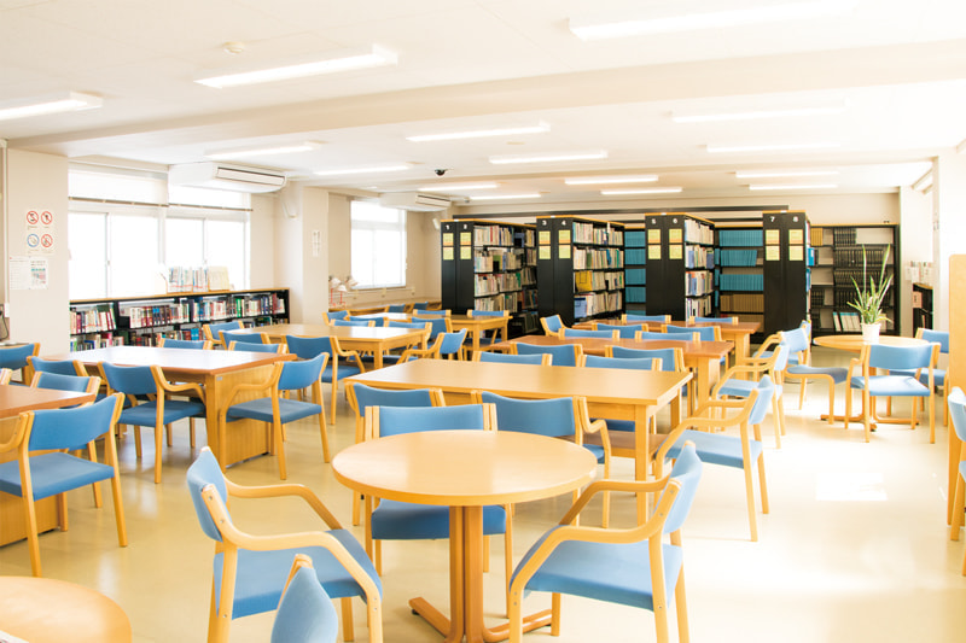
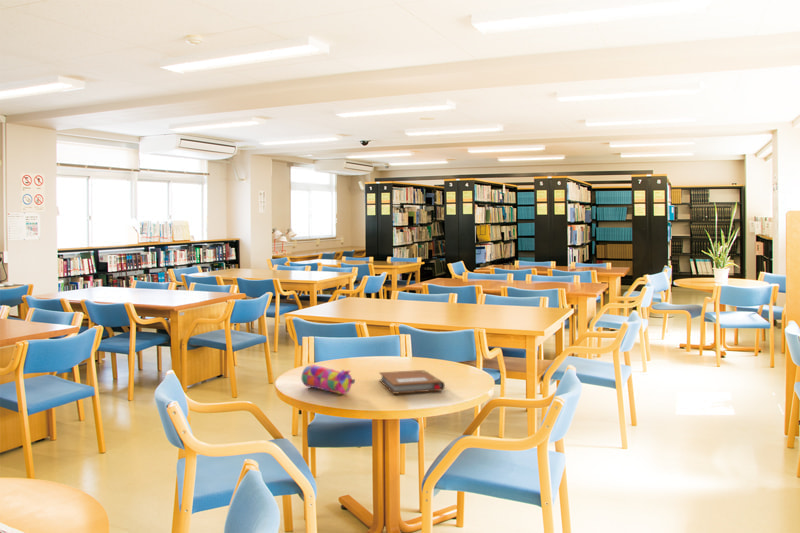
+ notebook (411, 381)
+ pencil case (327, 378)
